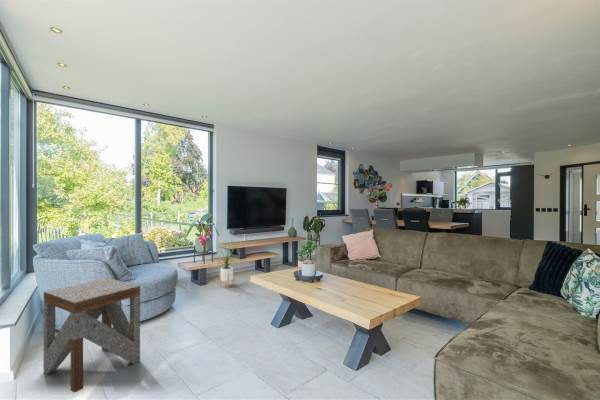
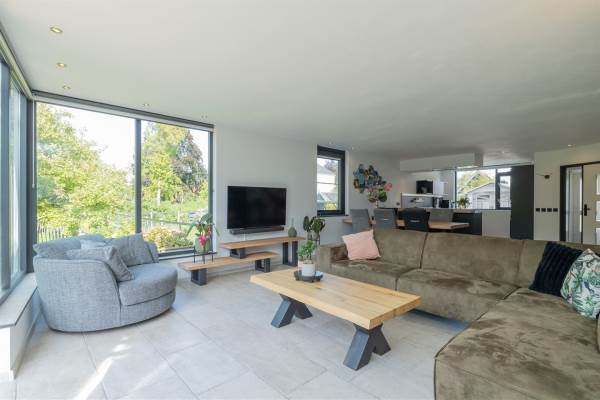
- side table (93, 327)
- house plant (226, 262)
